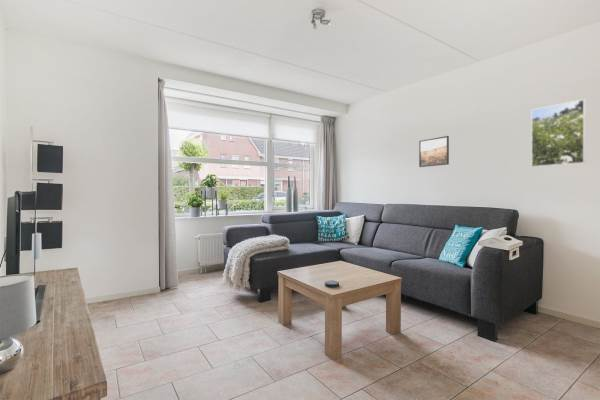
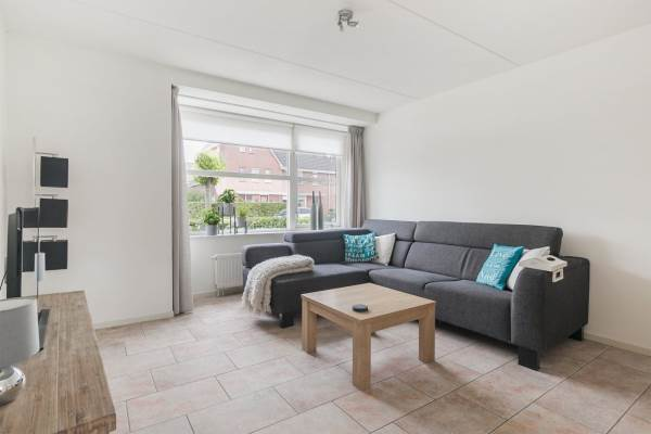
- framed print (433, 152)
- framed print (556, 135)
